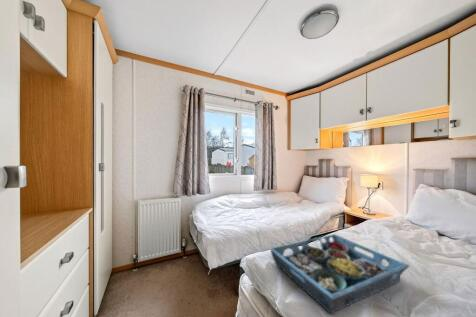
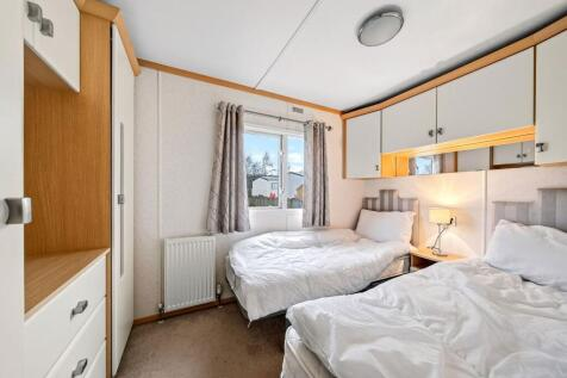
- serving tray (334, 263)
